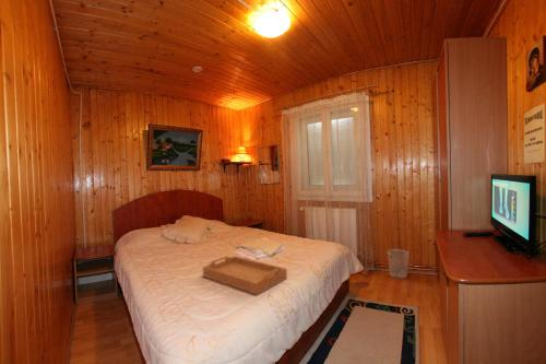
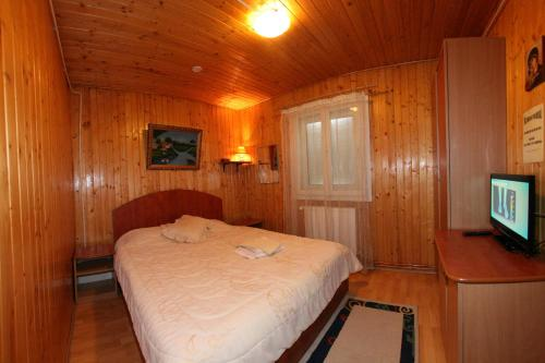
- serving tray (244, 270)
- wastebasket (397, 263)
